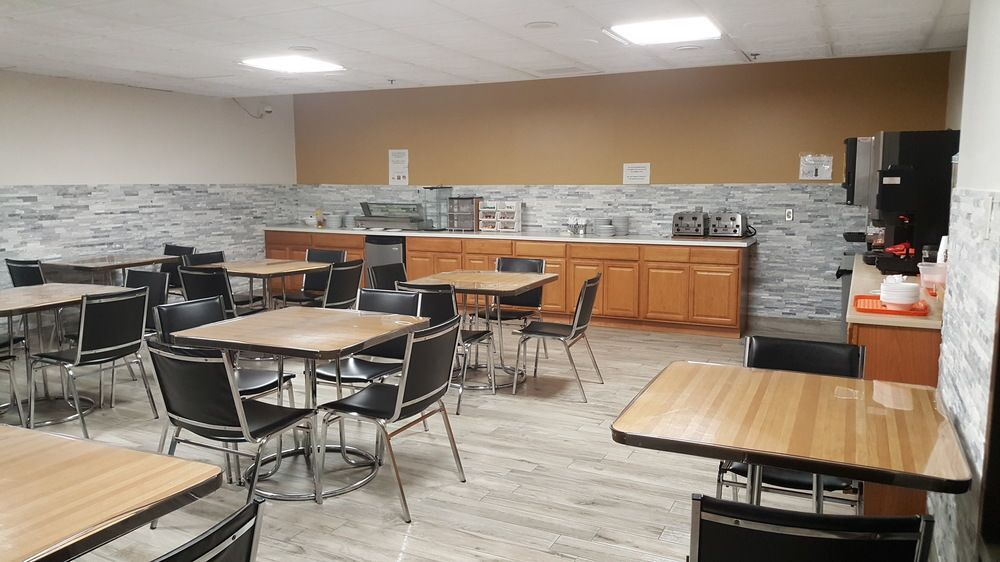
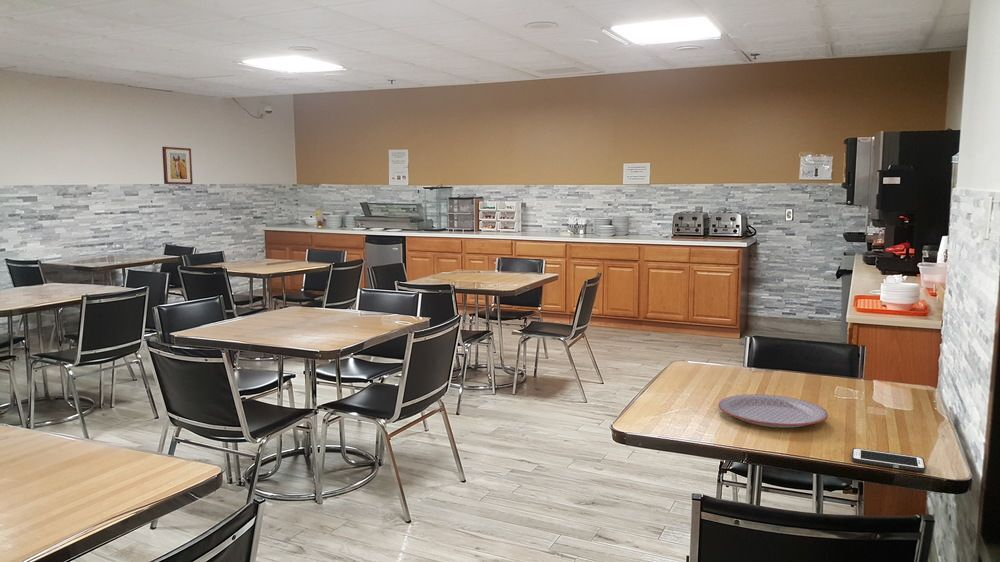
+ plate (771, 412)
+ wall art (177, 166)
+ cell phone (887, 459)
